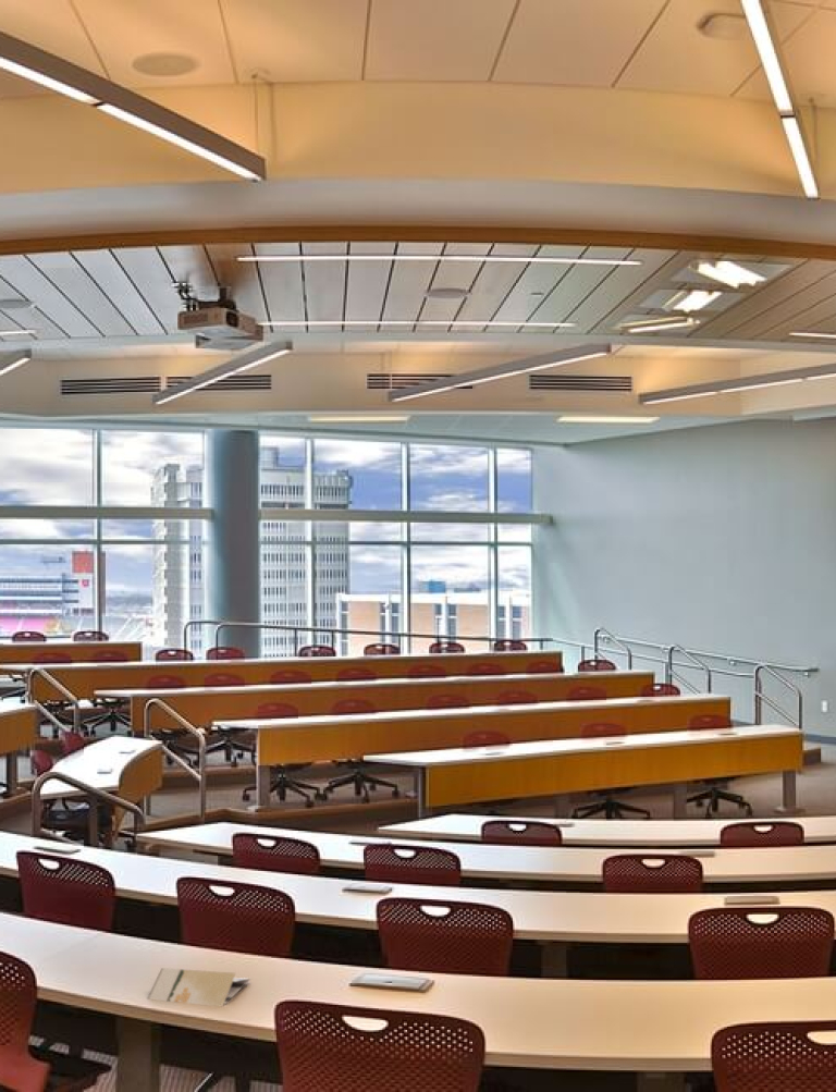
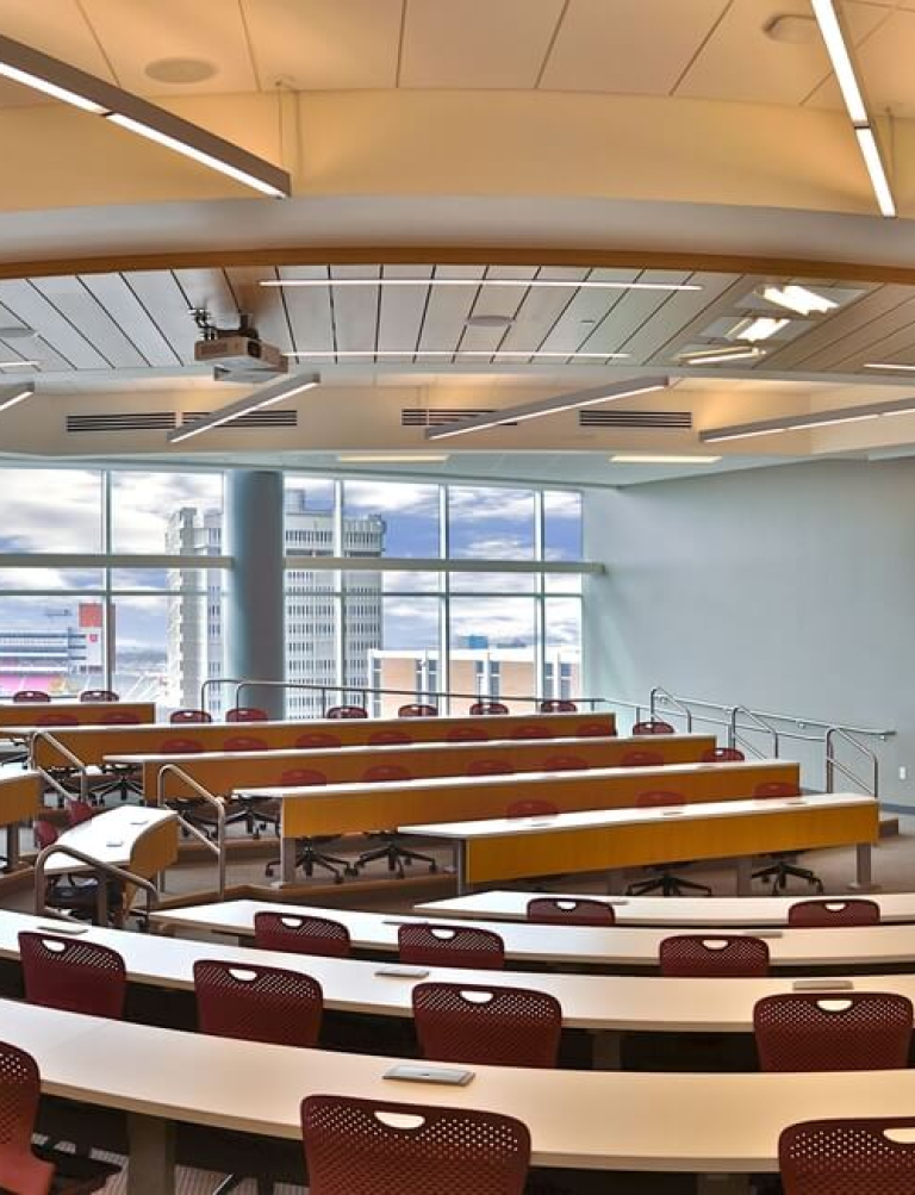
- brochure (199, 979)
